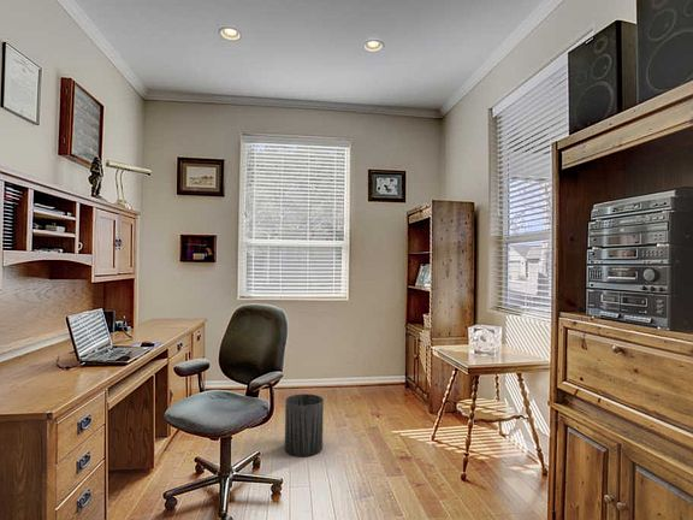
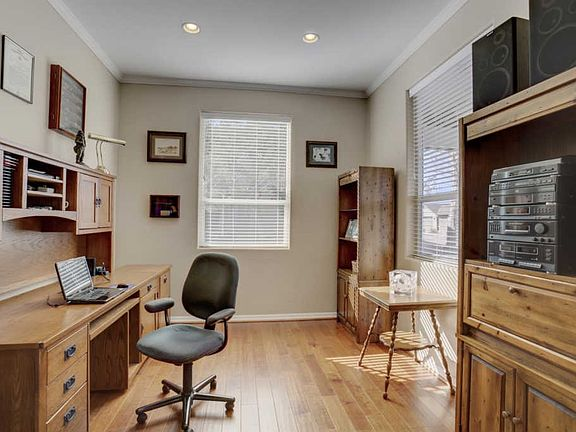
- trash can (303, 424)
